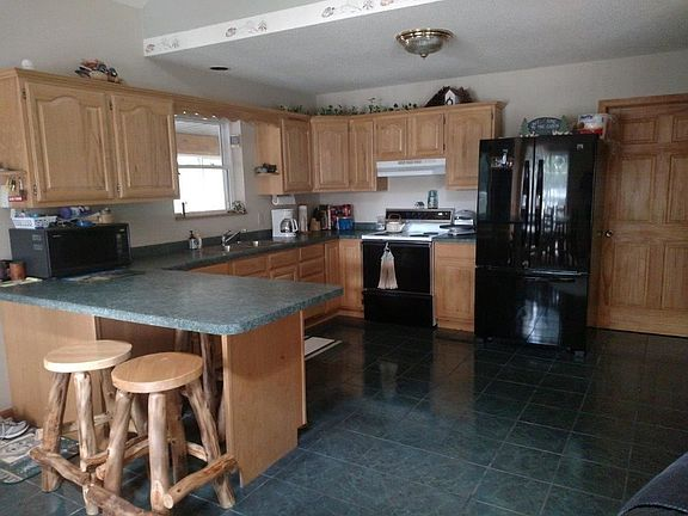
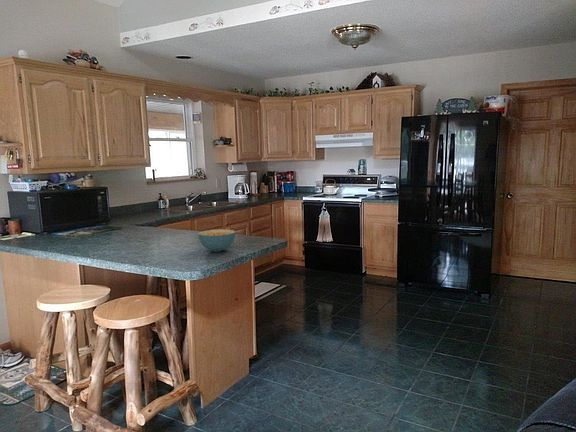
+ cereal bowl (217, 241)
